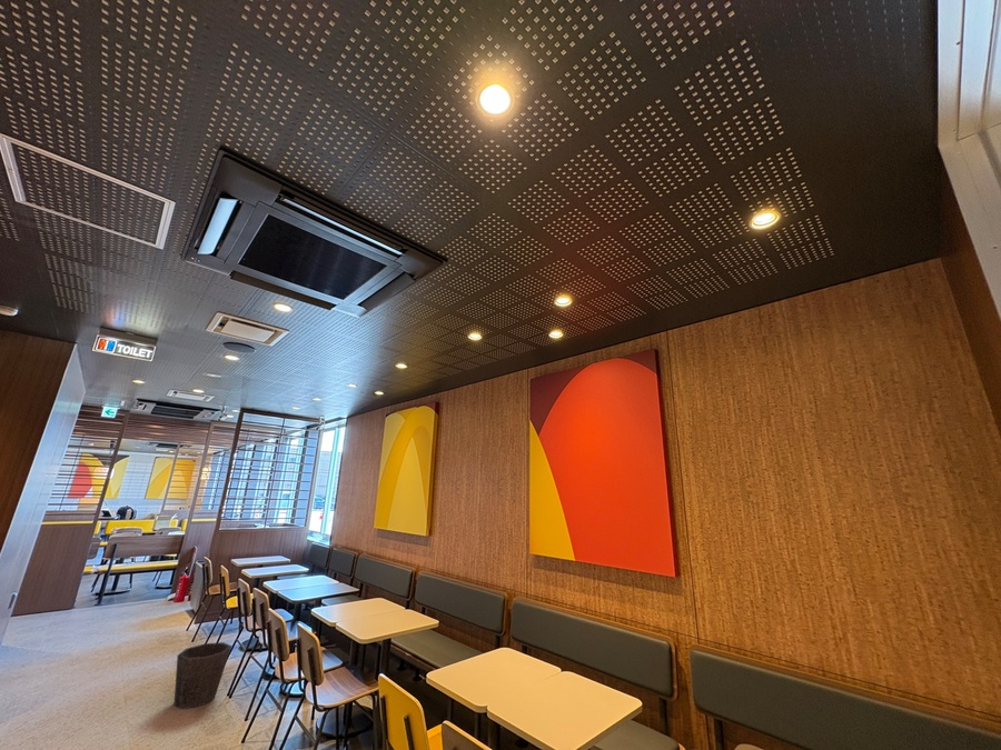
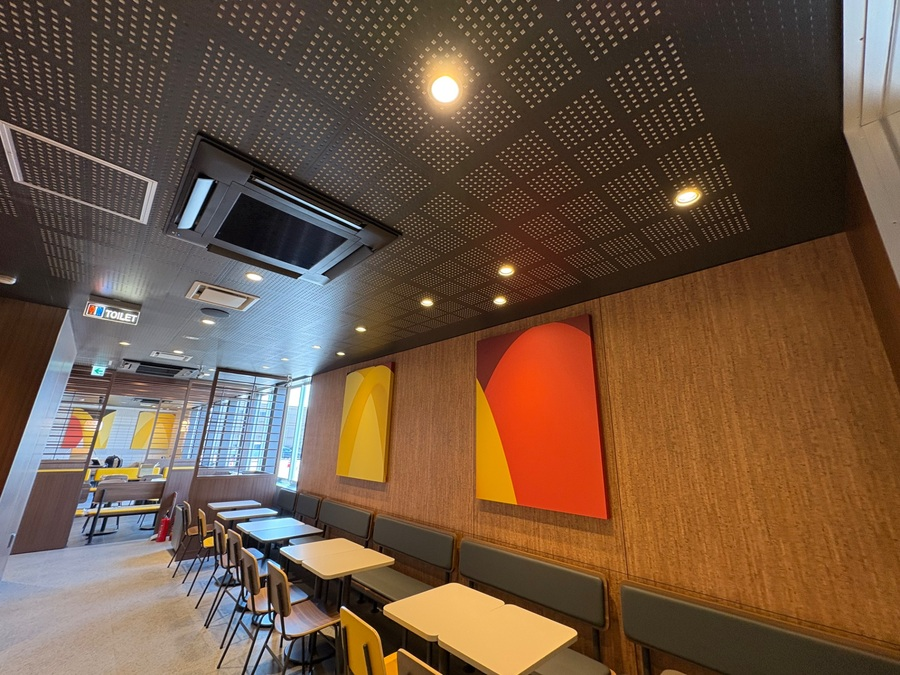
- waste bin (200, 674)
